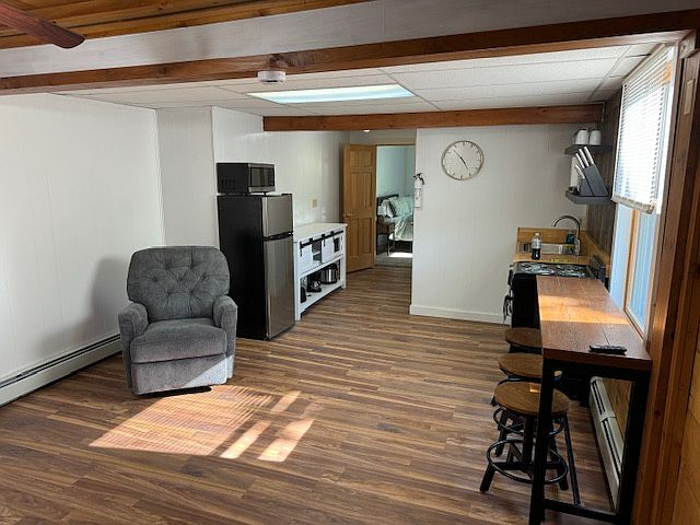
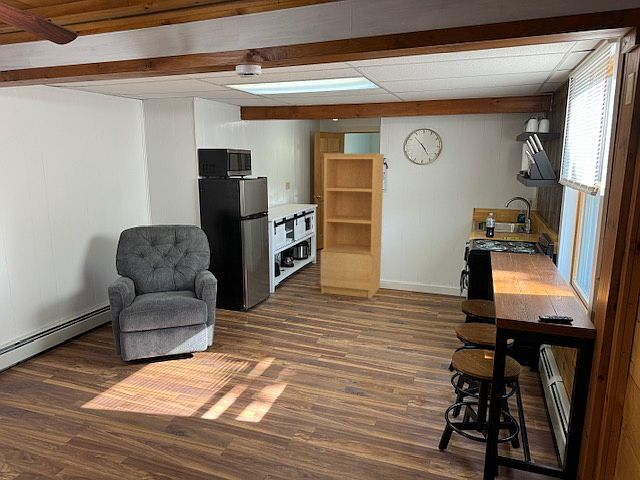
+ bookcase (352, 224)
